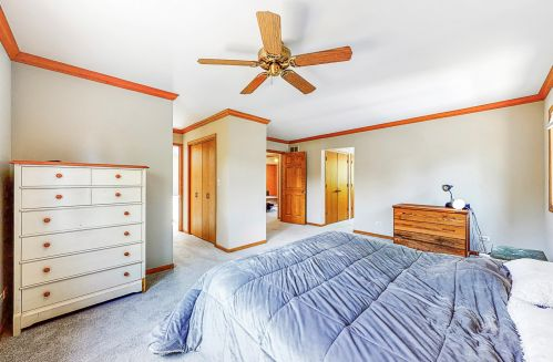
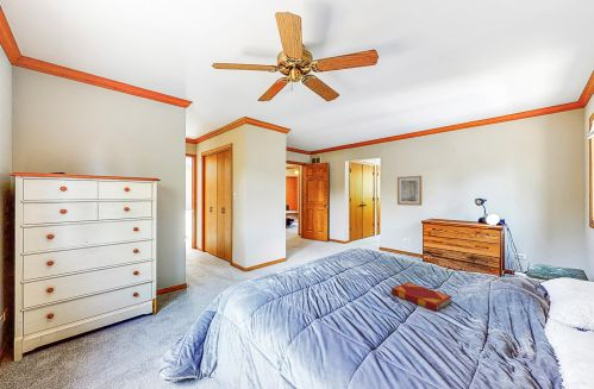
+ wall art (408, 190)
+ hardback book (420, 295)
